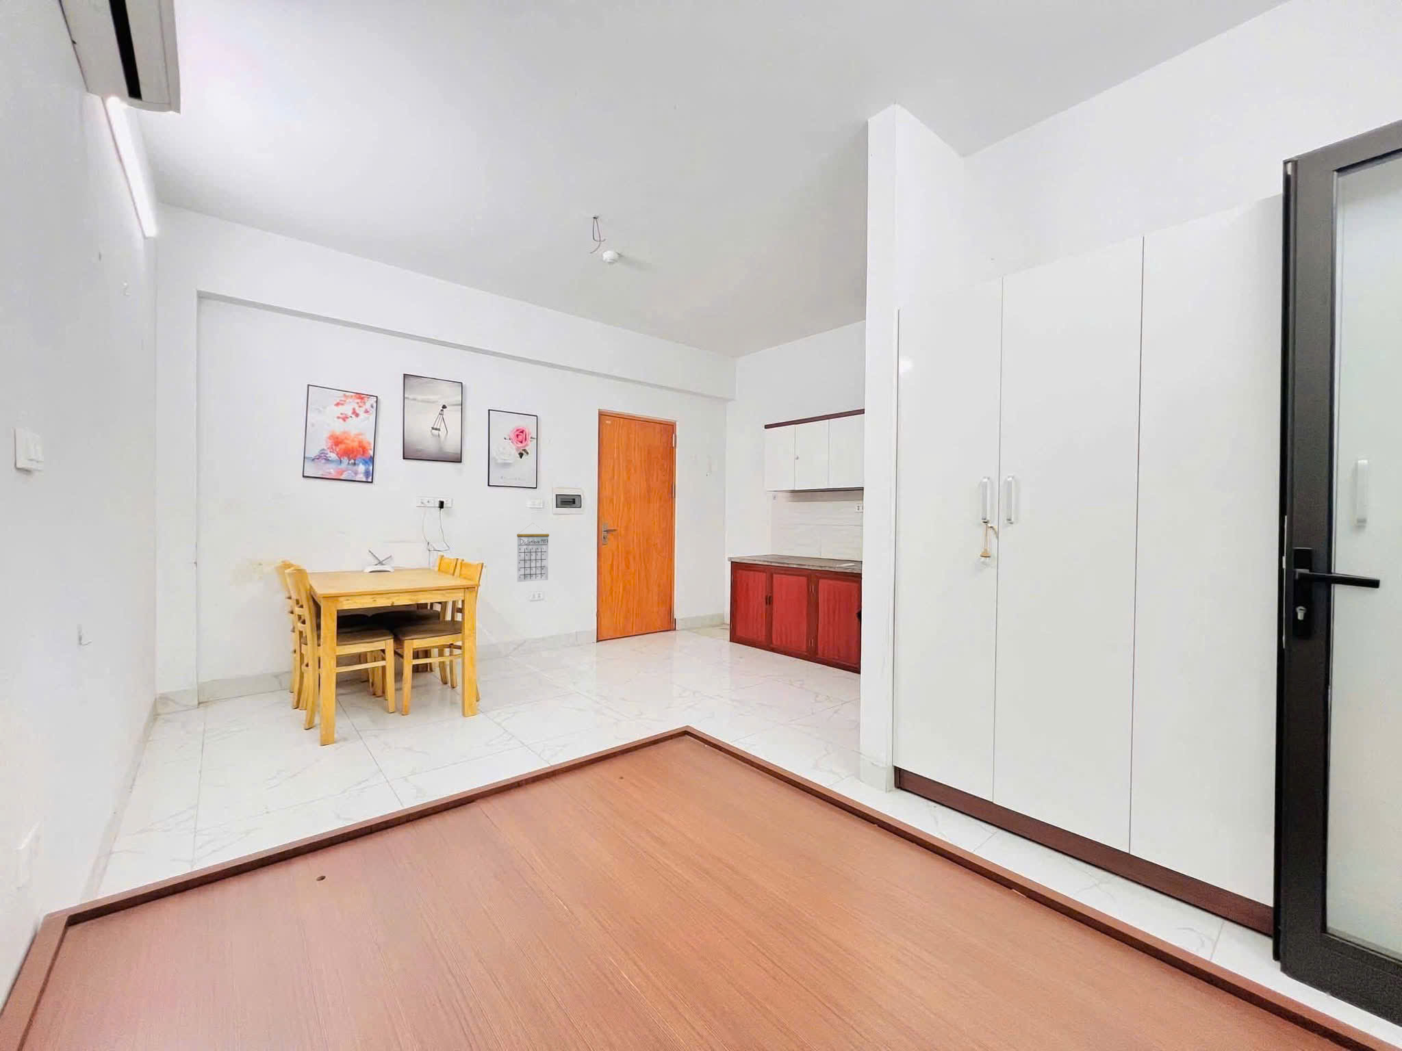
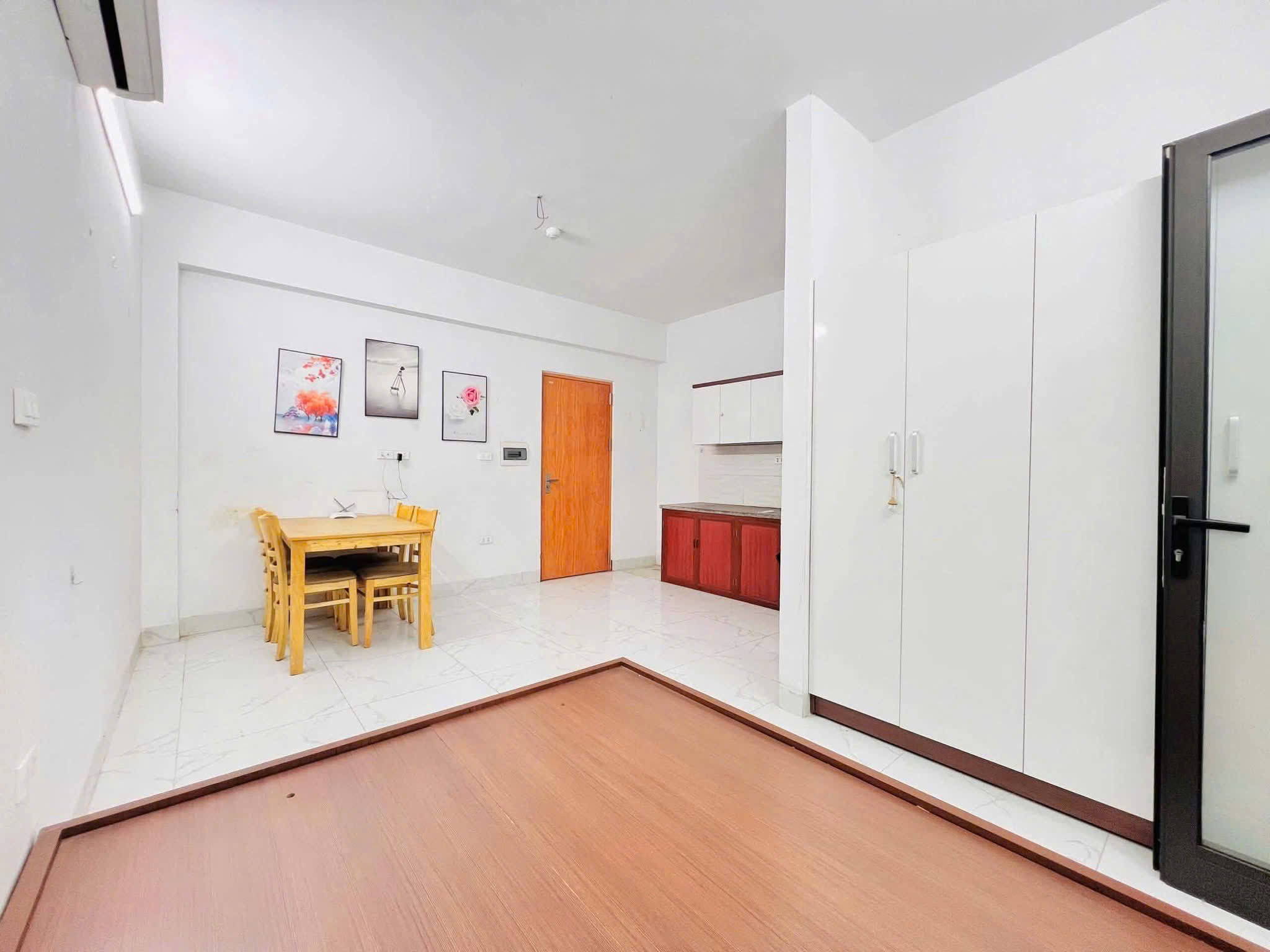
- calendar (532, 552)
